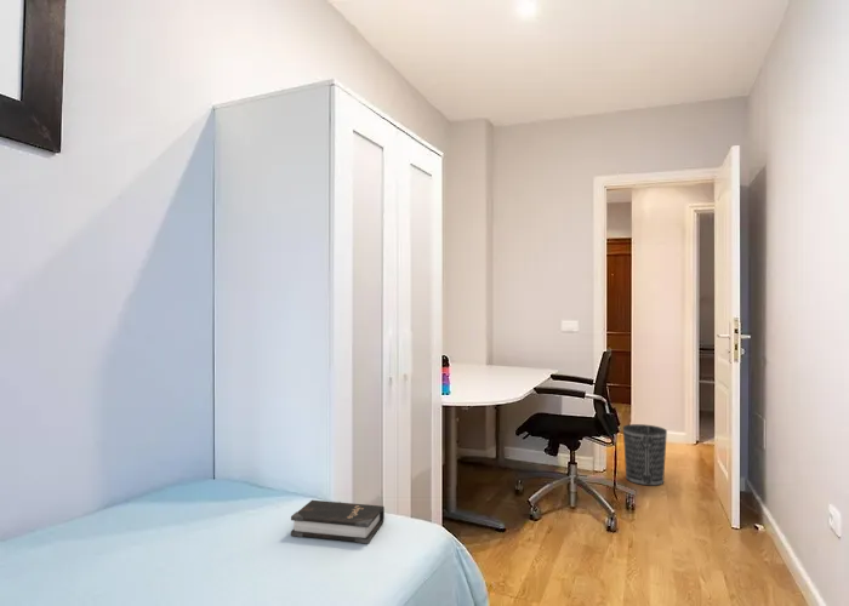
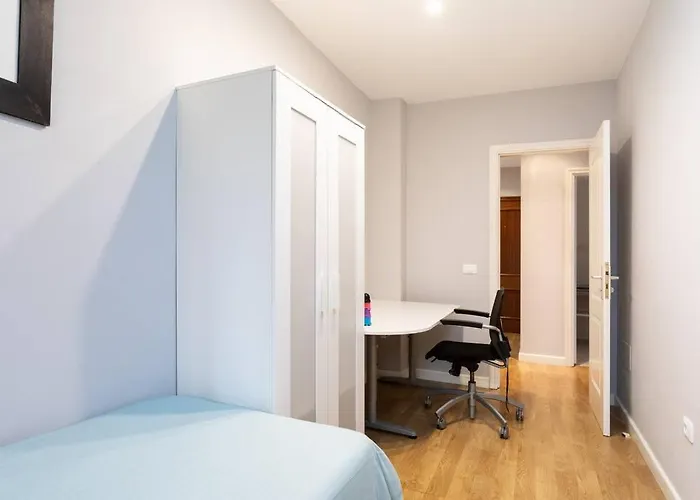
- hardback book (338, 519)
- wastebasket (644, 453)
